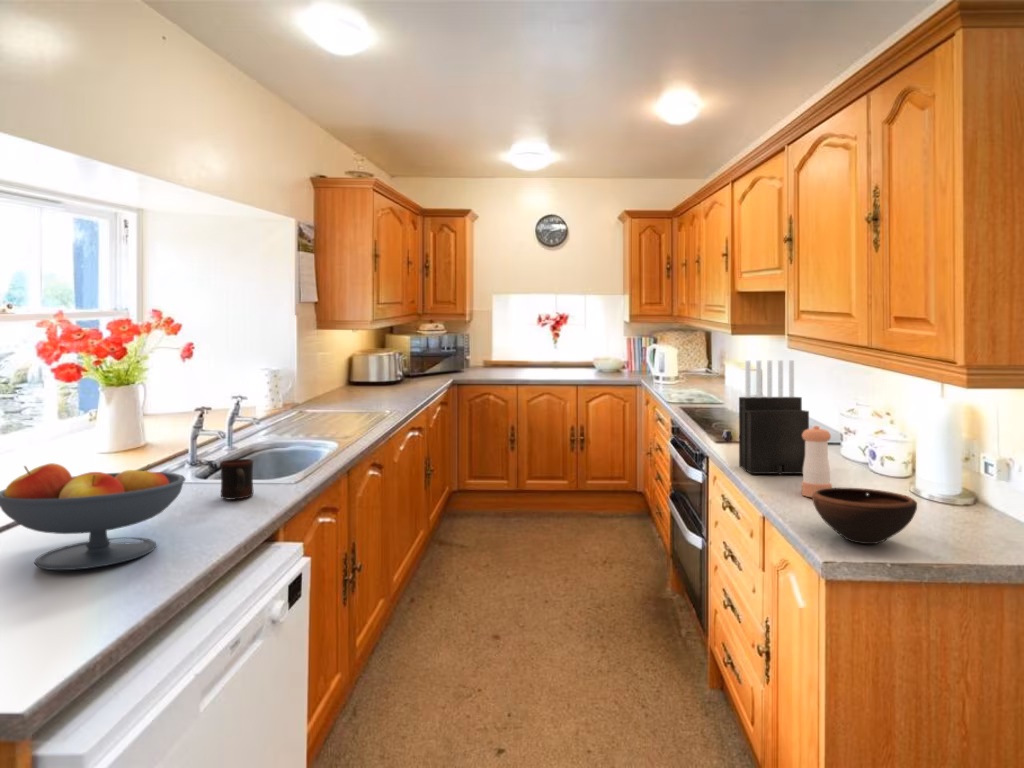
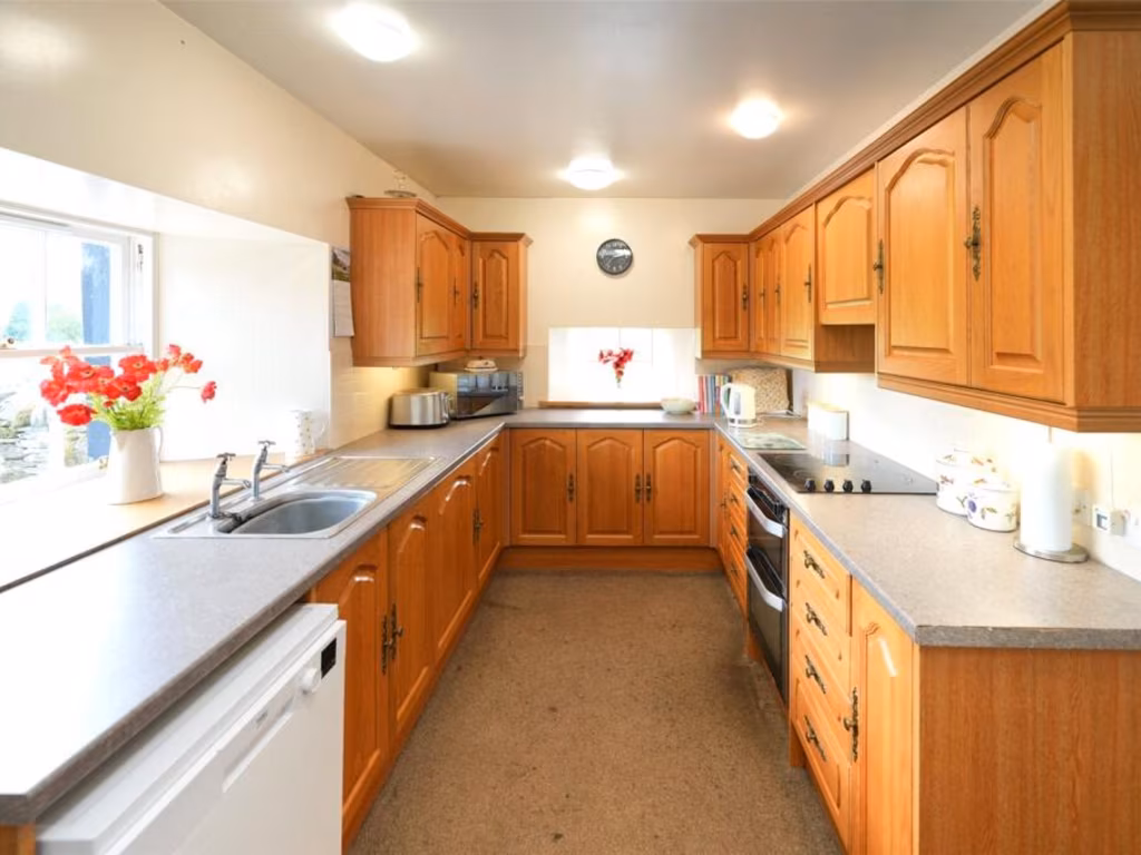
- bowl (862, 518)
- knife block (774, 416)
- pepper shaker (816, 460)
- mug (238, 480)
- fruit bowl (97, 506)
